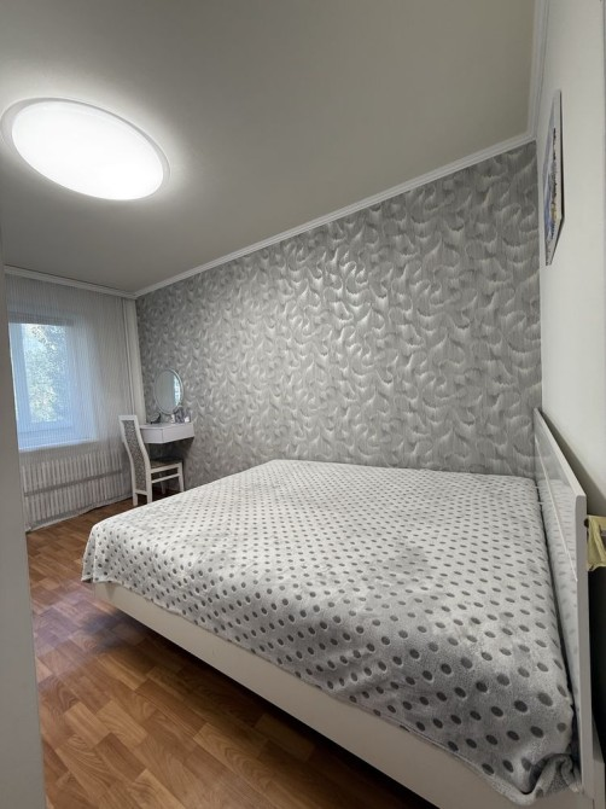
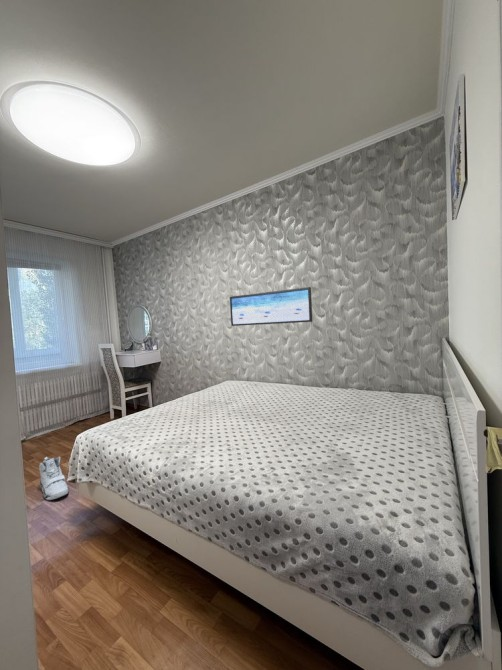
+ sneaker (53, 476)
+ wall art (267, 308)
